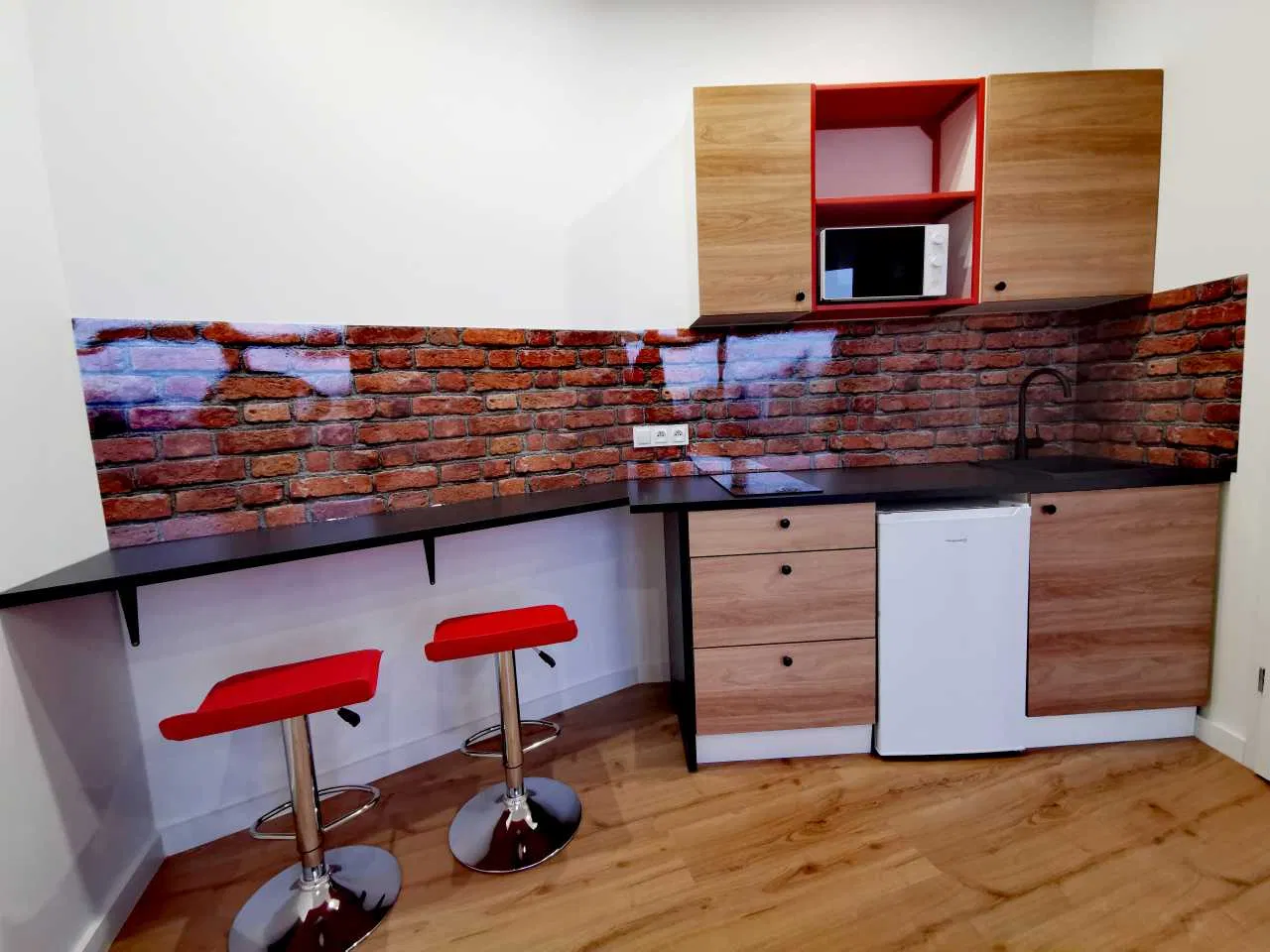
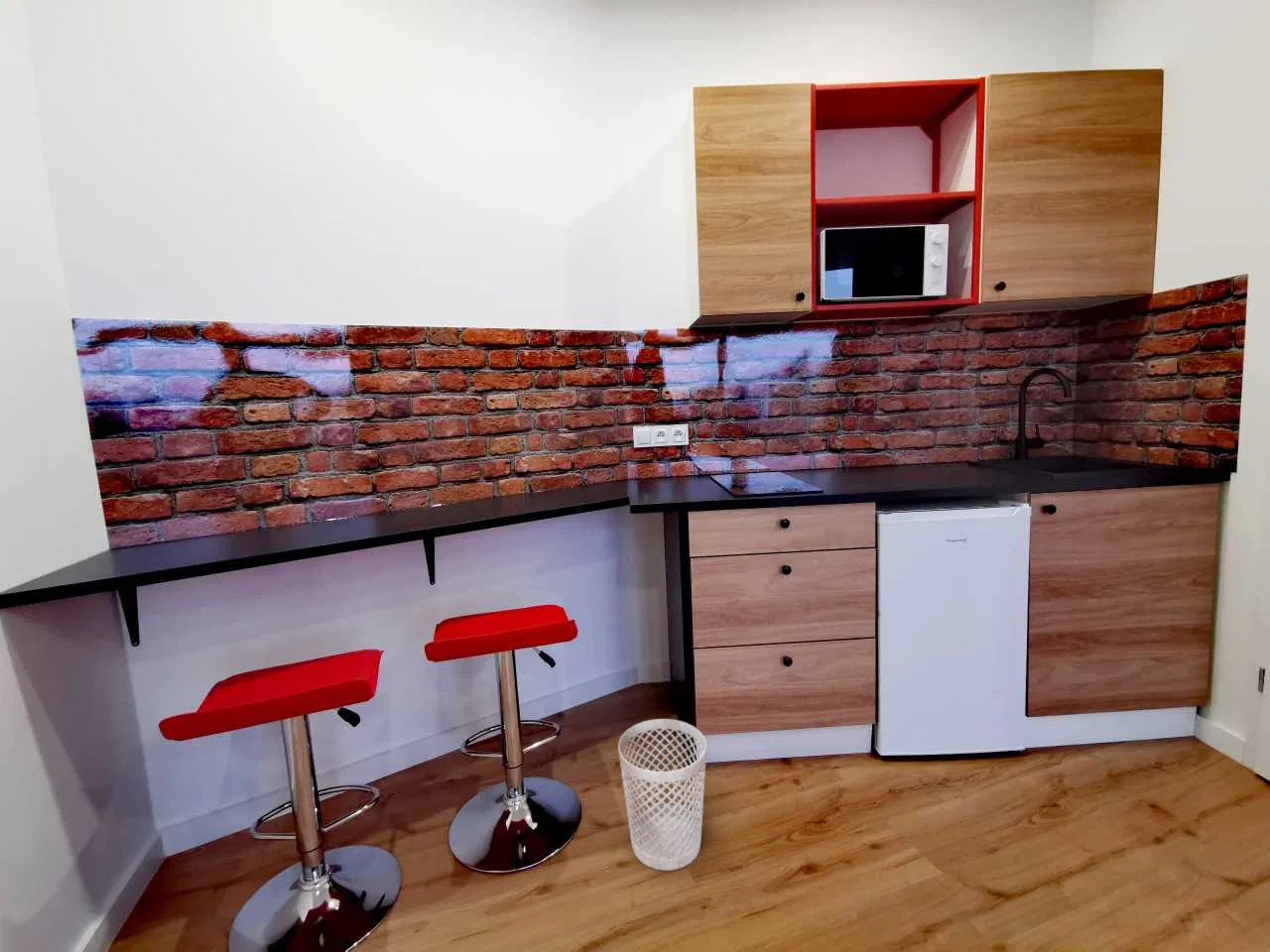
+ wastebasket (664, 793)
